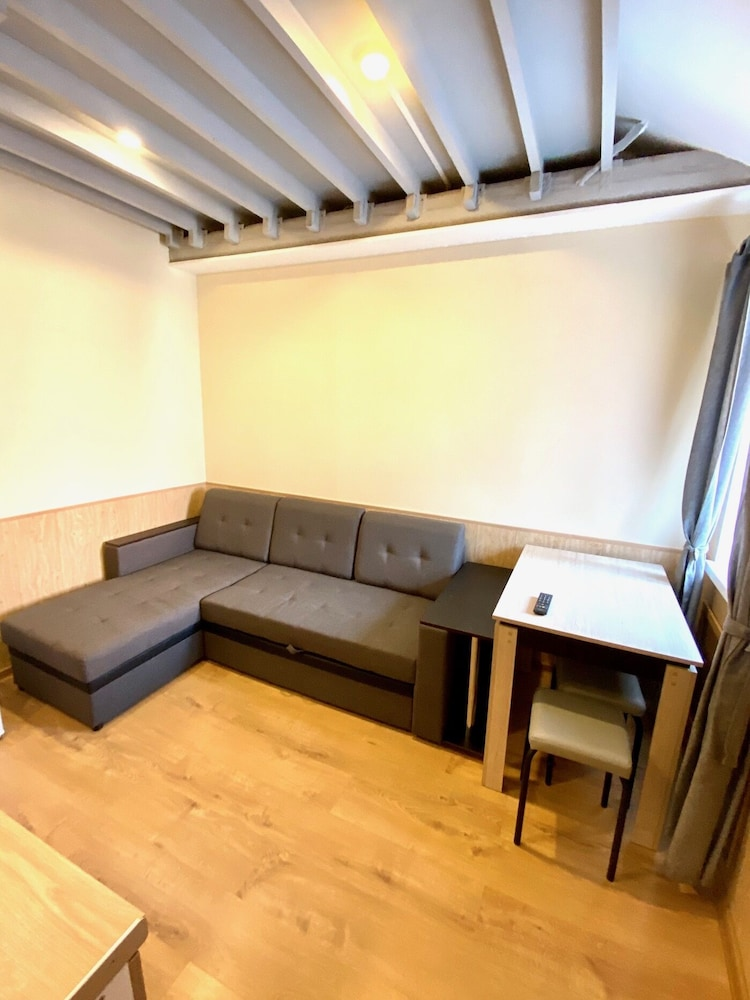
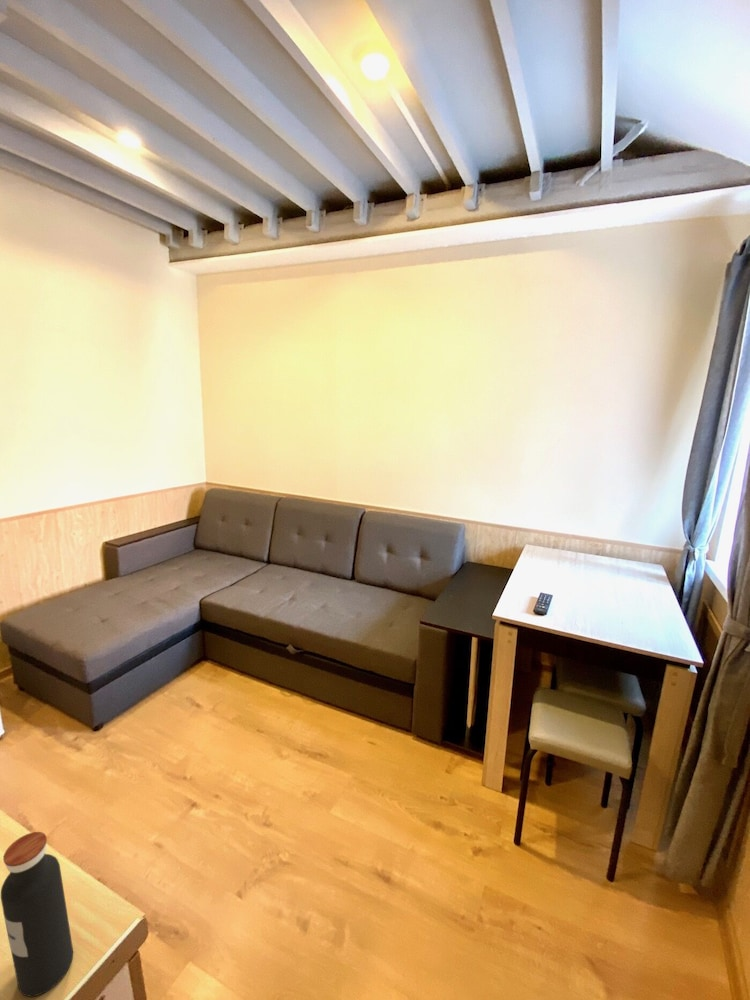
+ water bottle (36, 910)
